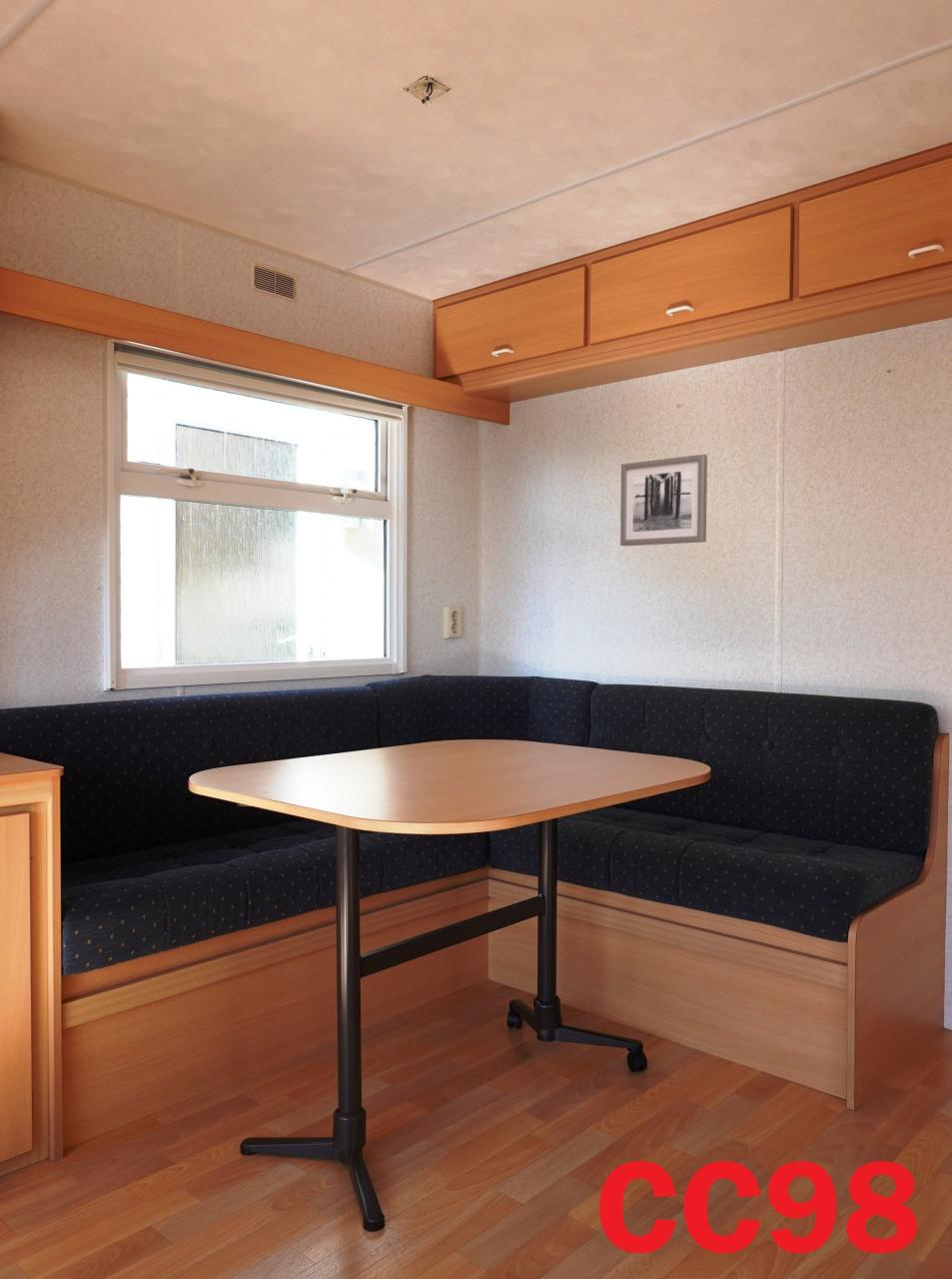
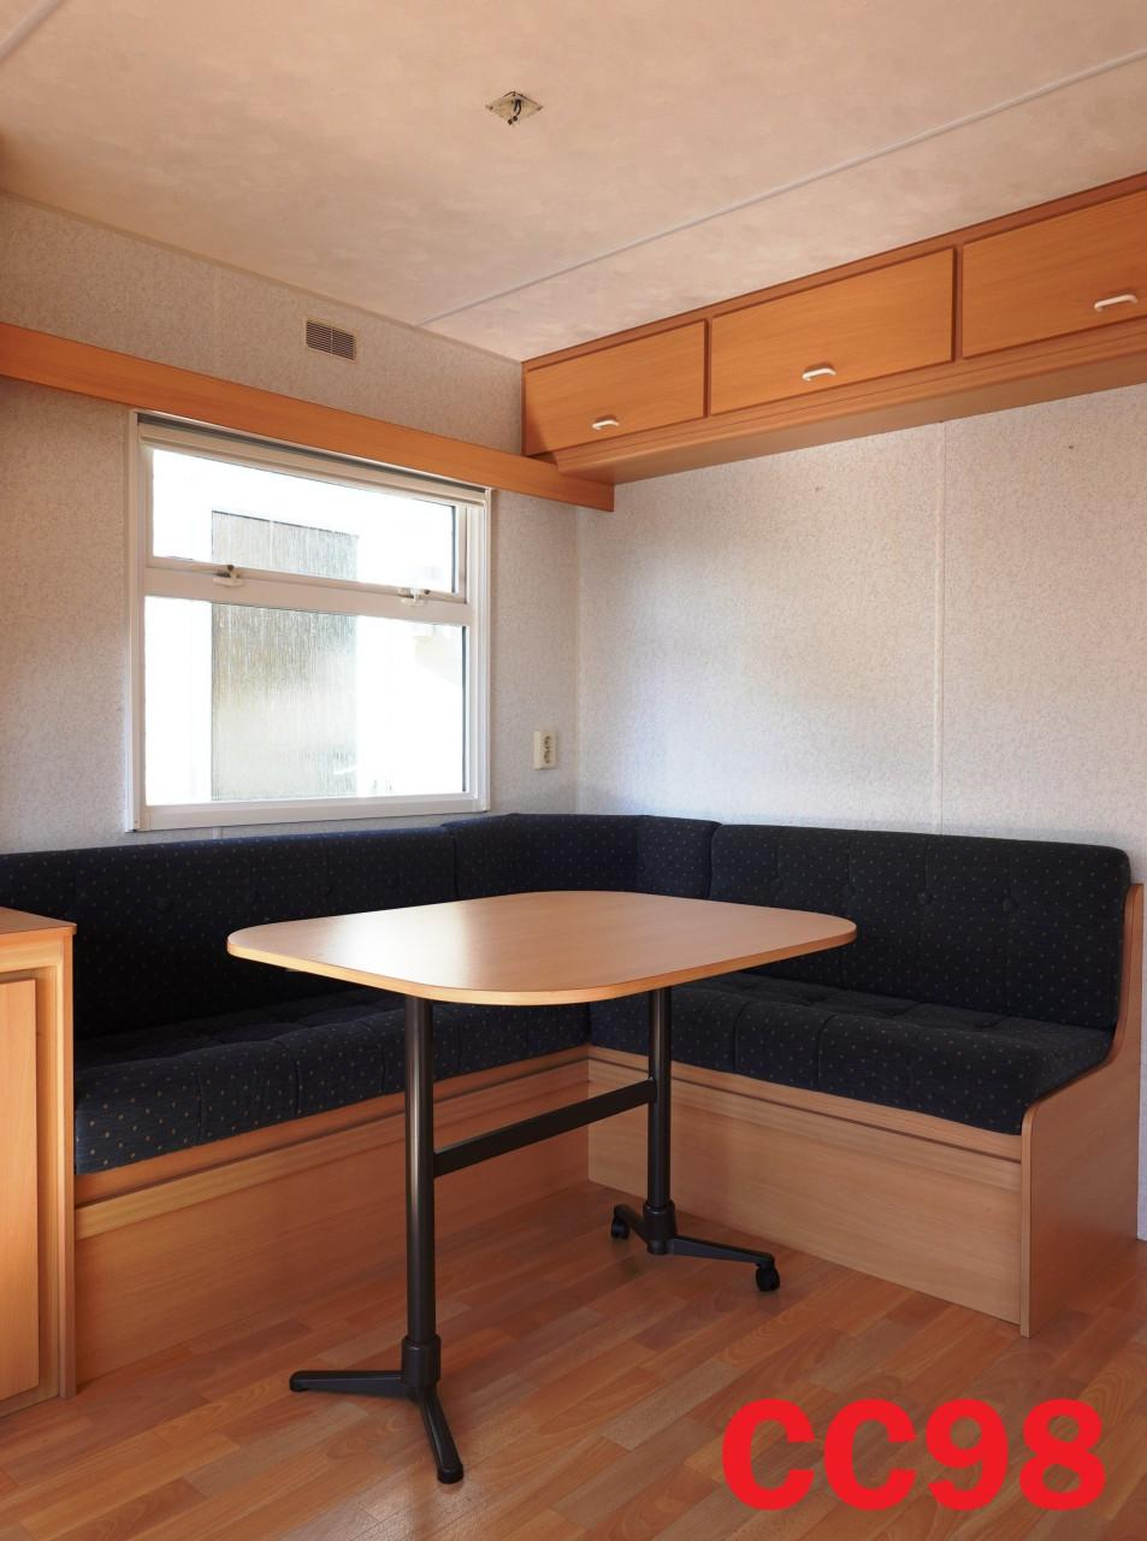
- wall art (662, 502)
